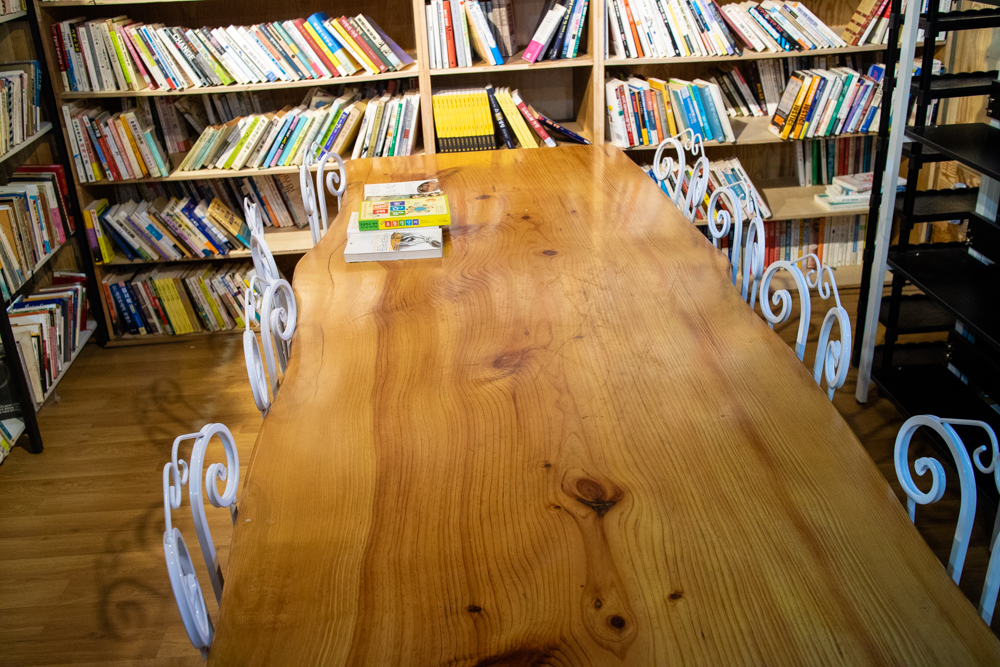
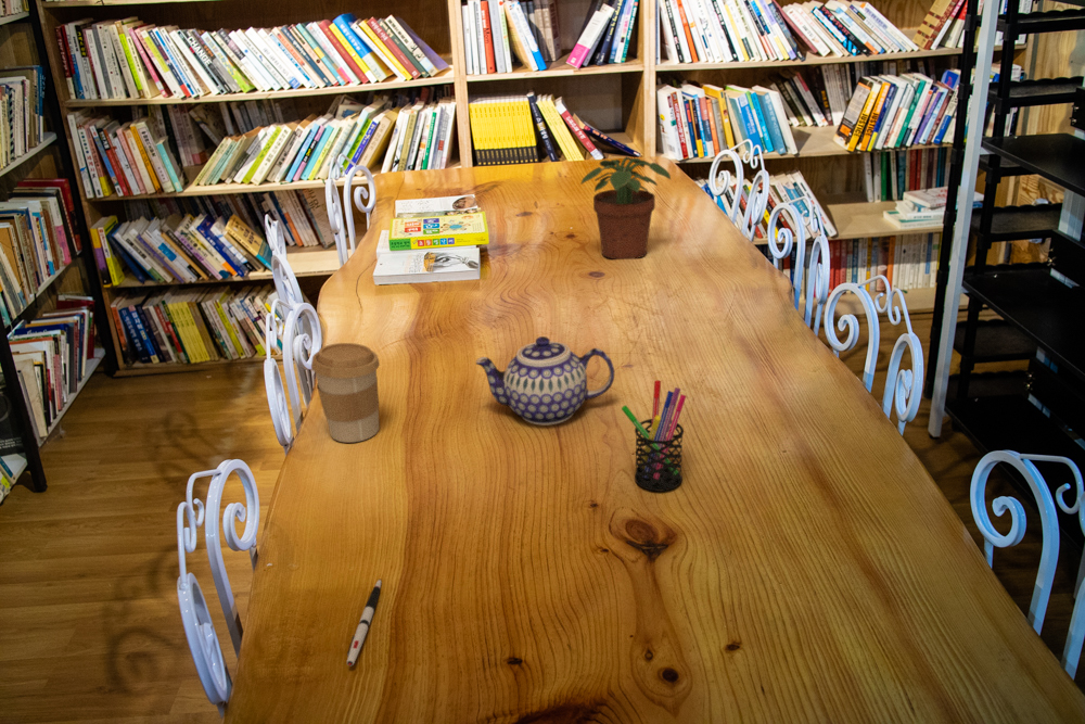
+ coffee cup (348, 390)
+ teapot (546, 374)
+ pen (365, 618)
+ pen holder (653, 434)
+ potted plant (625, 208)
